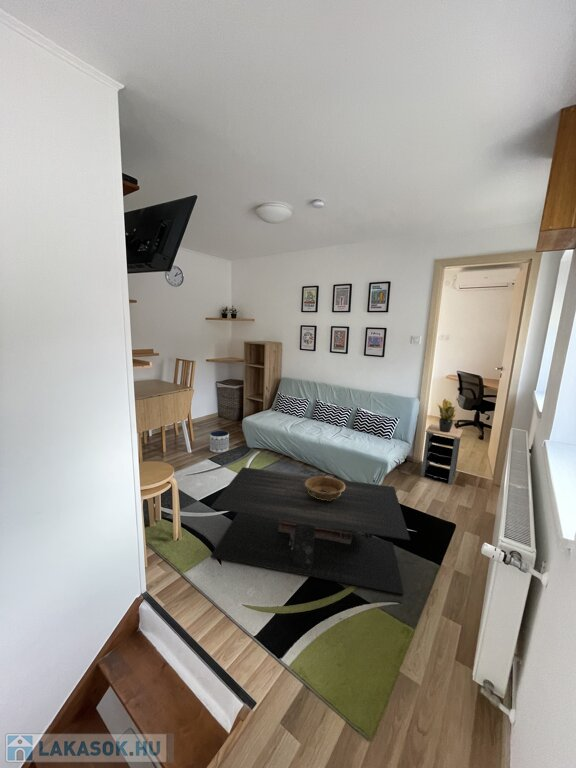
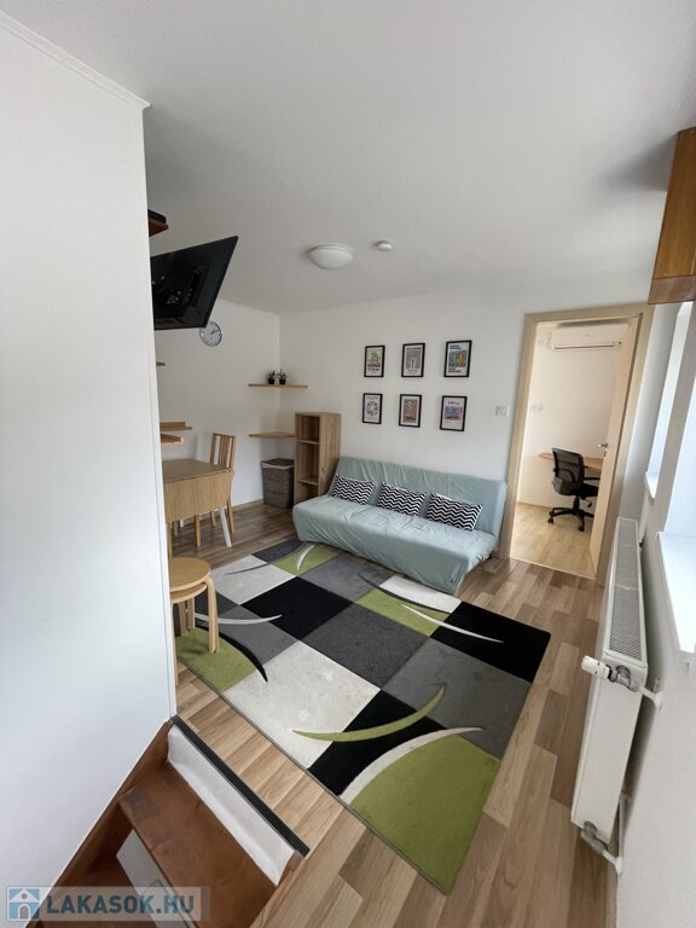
- side table (441, 453)
- decorative bowl (324, 488)
- coffee table (308, 519)
- potted plant (448, 414)
- planter (219, 441)
